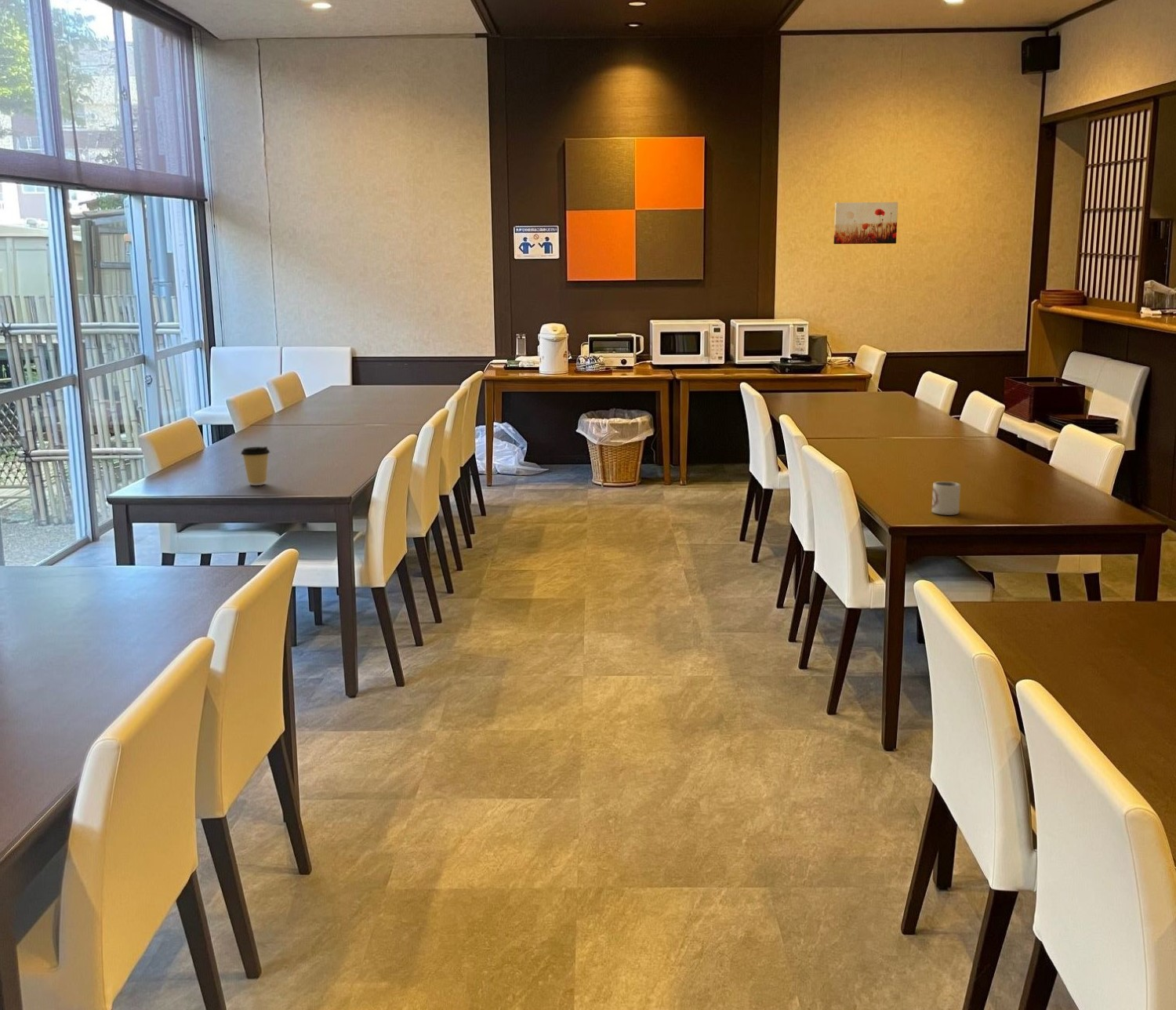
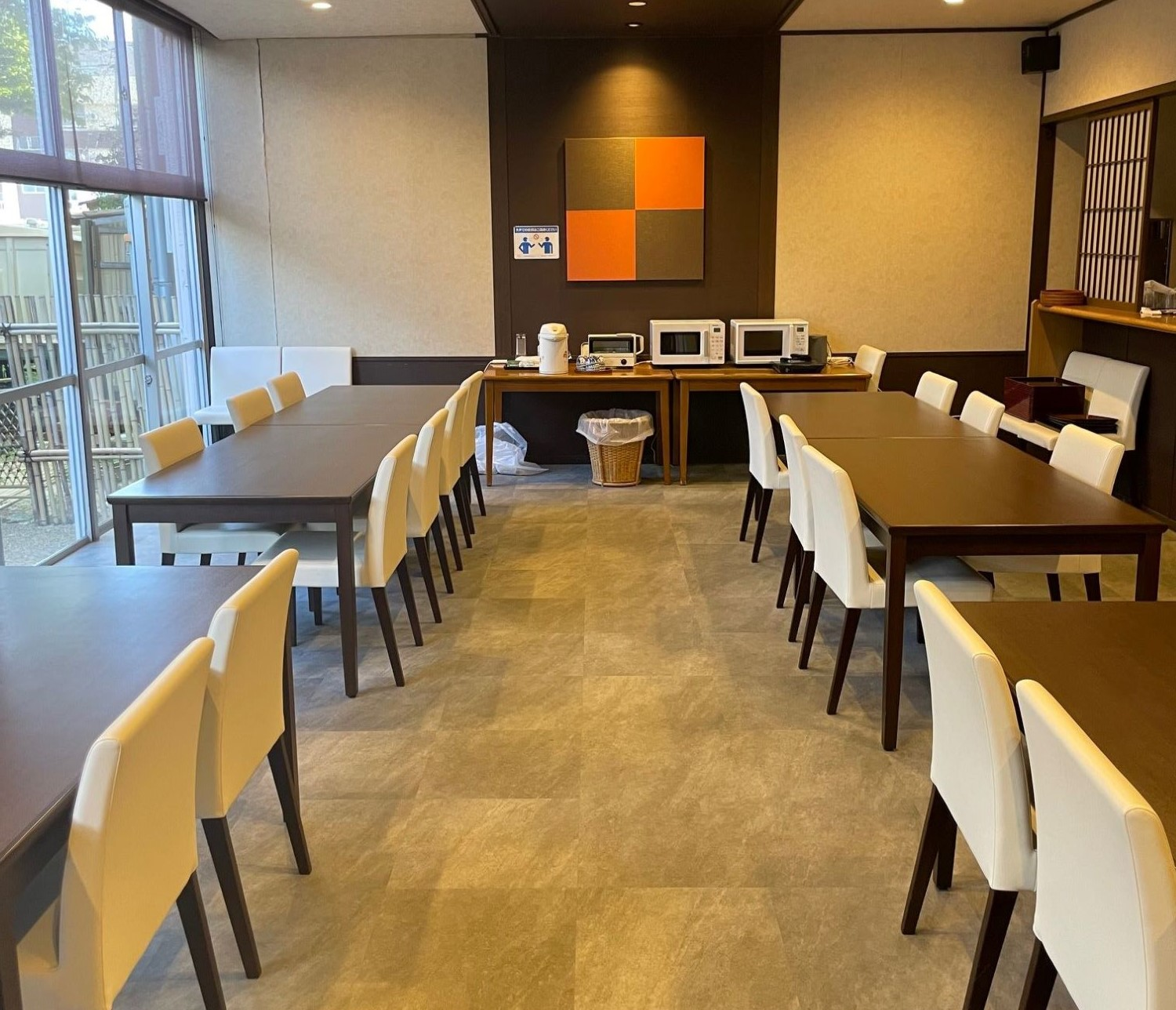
- coffee cup (256, 465)
- cup (945, 497)
- wall art (866, 223)
